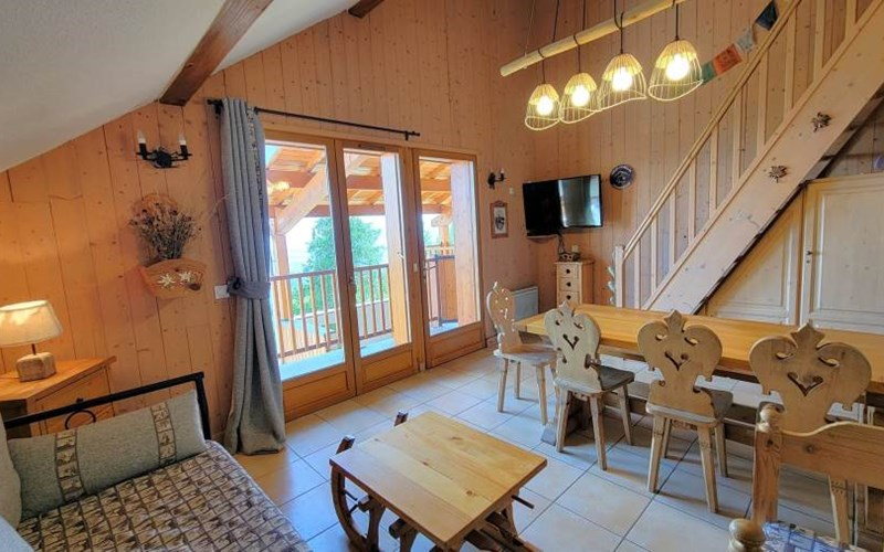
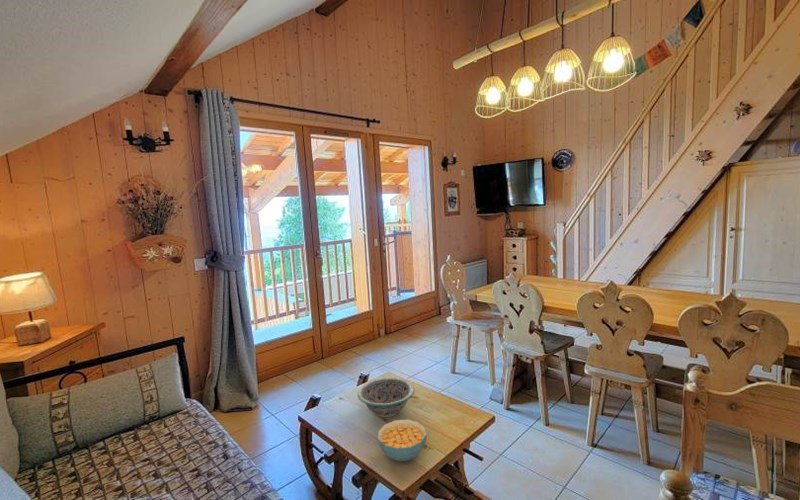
+ decorative bowl (386, 400)
+ cereal bowl (402, 444)
